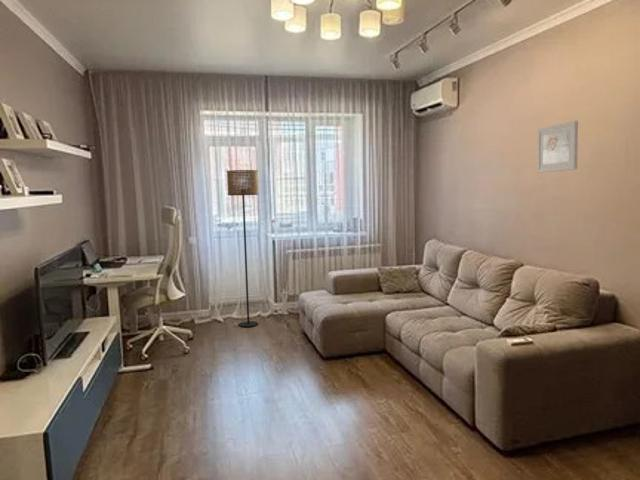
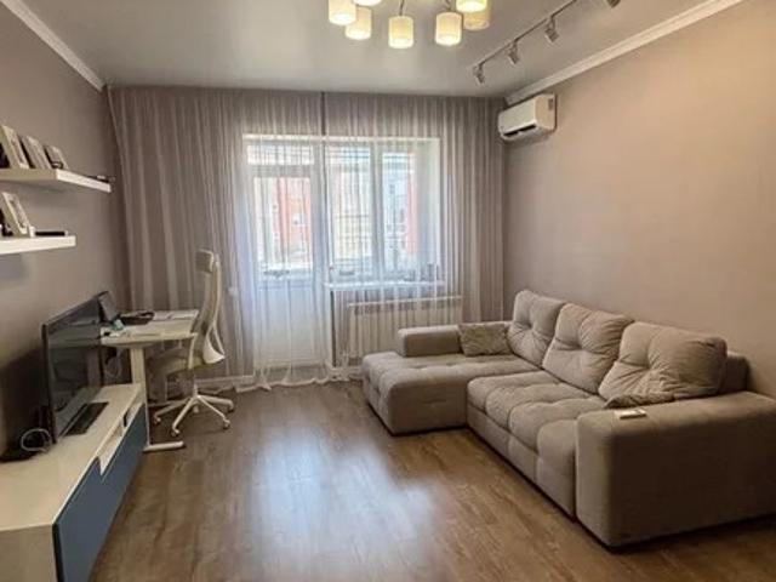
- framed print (556, 148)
- floor lamp (245, 248)
